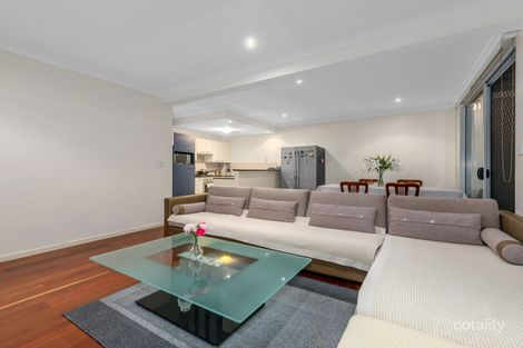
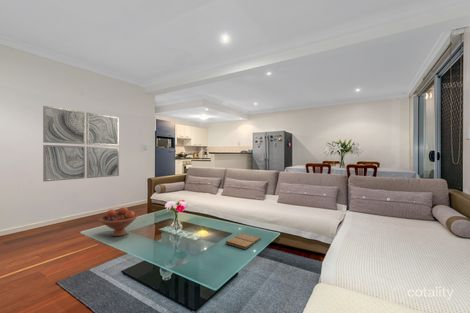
+ wall art (84, 146)
+ book (243, 240)
+ fruit bowl (119, 222)
